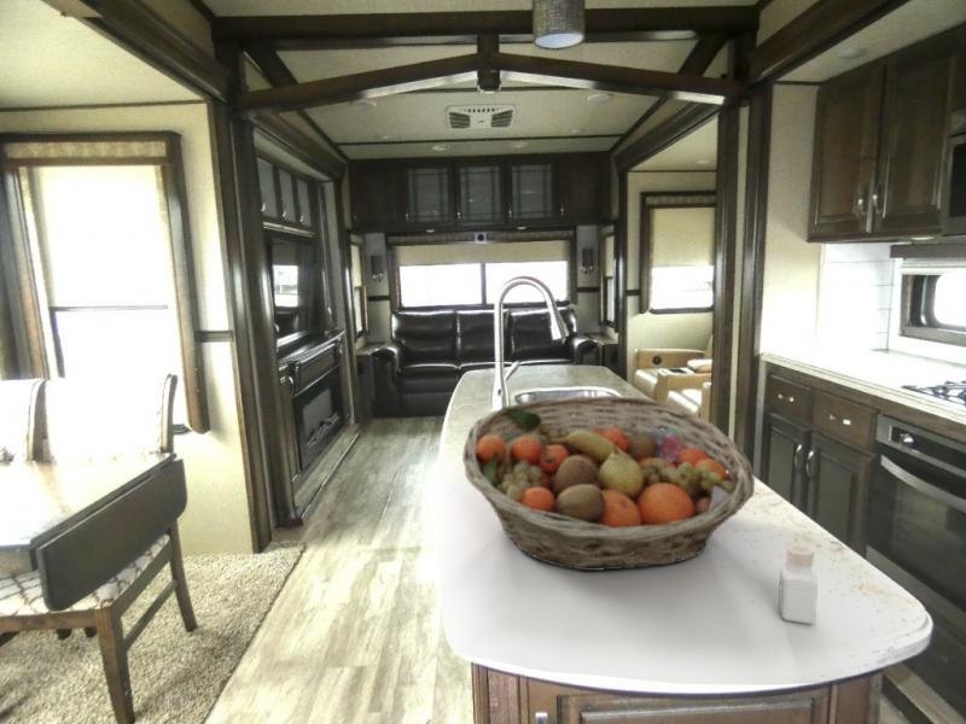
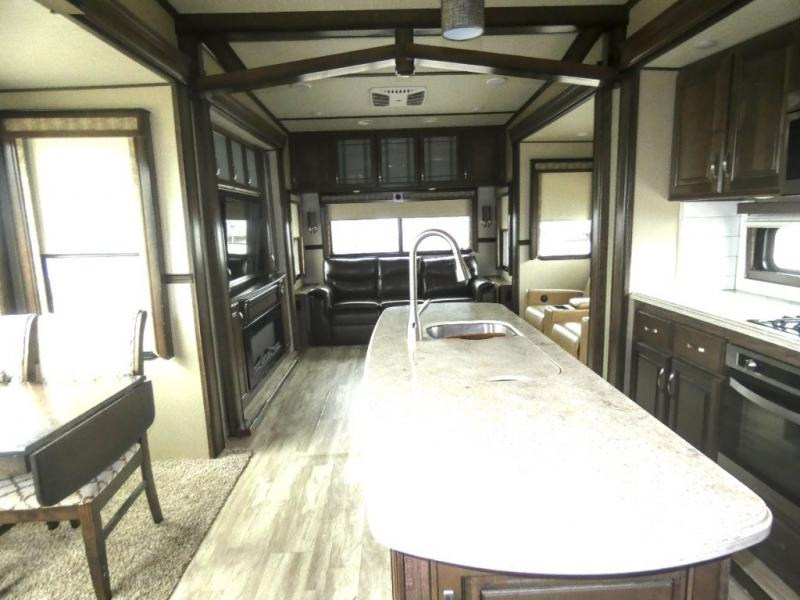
- pepper shaker (798, 582)
- fruit basket (601, 472)
